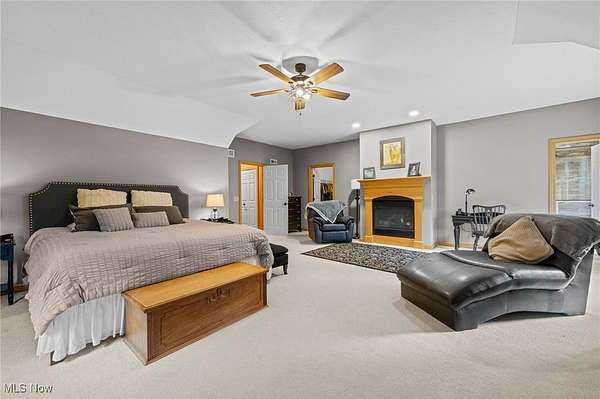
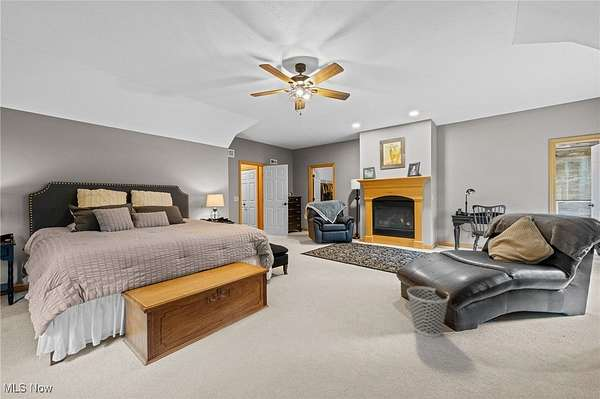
+ wastebasket (427, 311)
